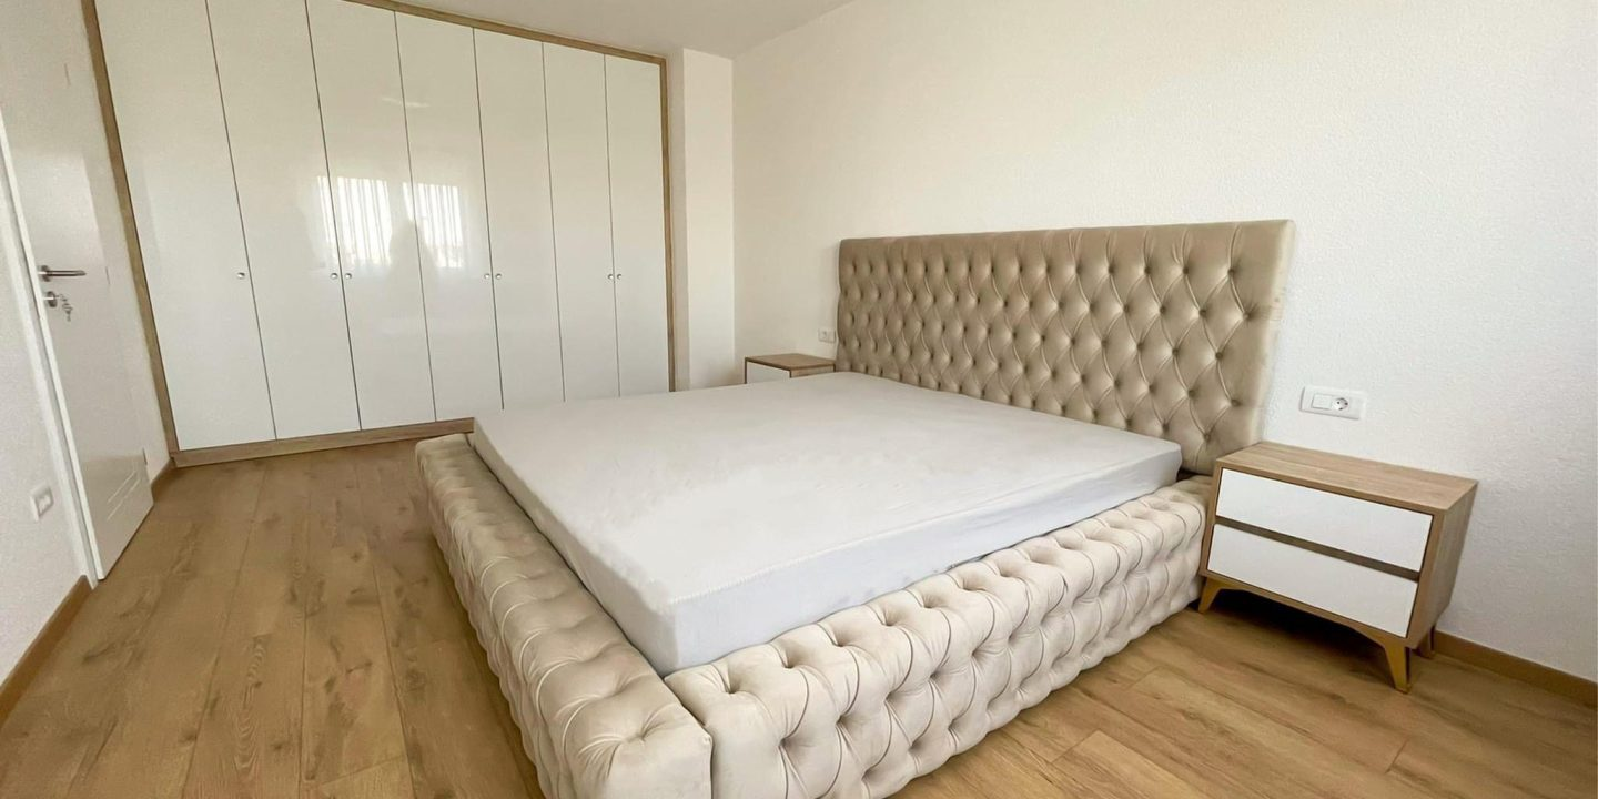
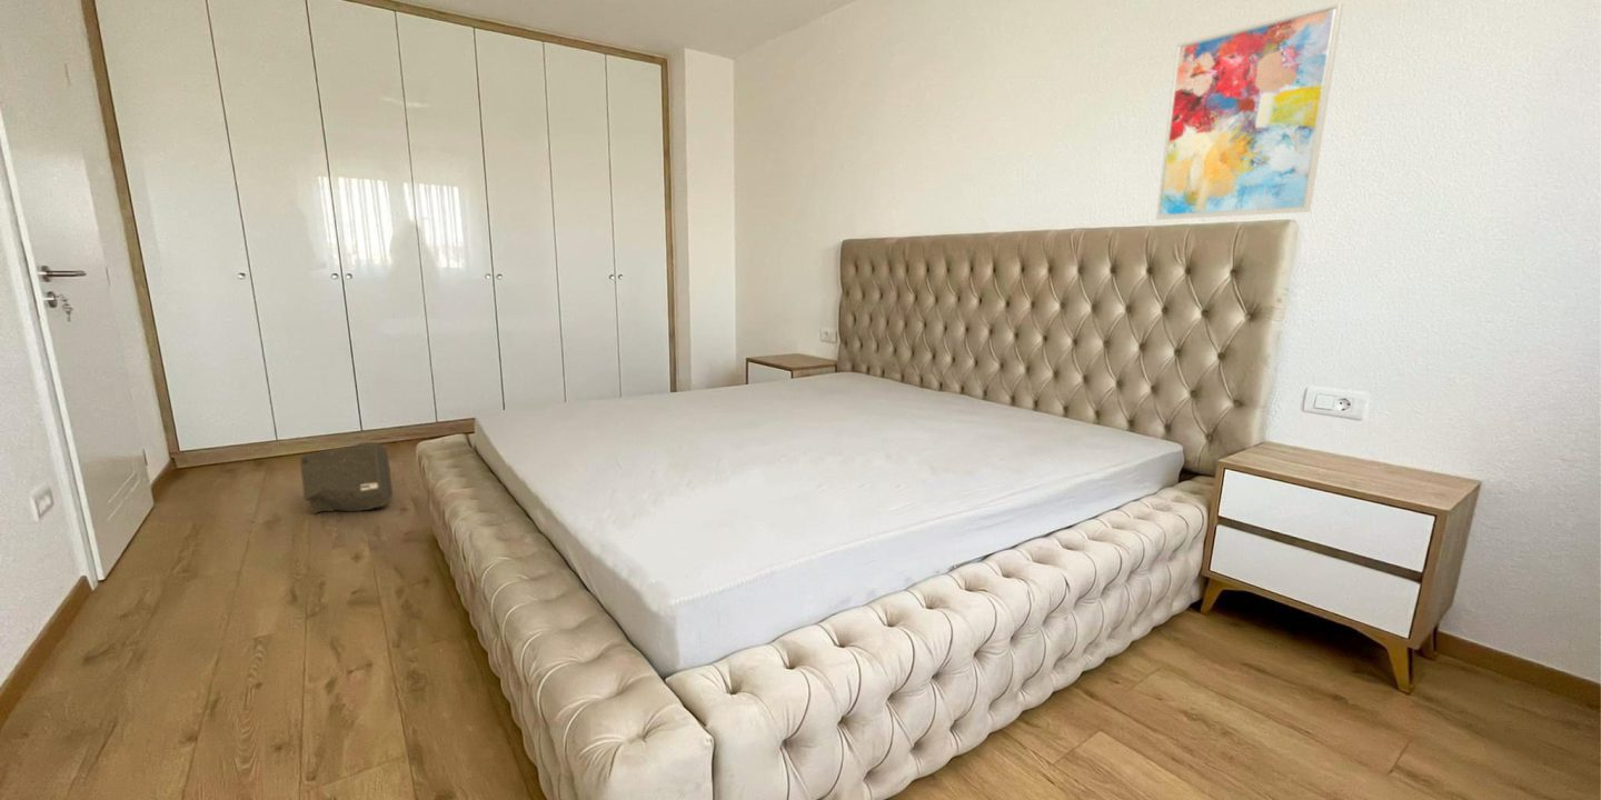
+ wall art (1240, 123)
+ rock (347, 476)
